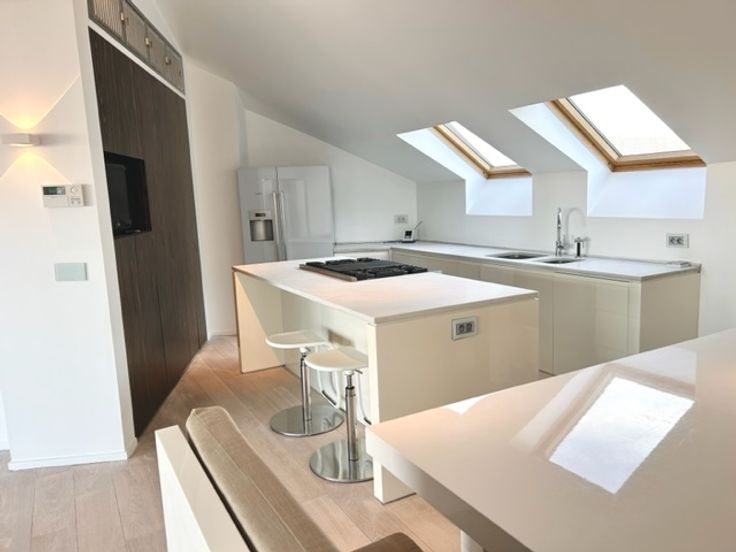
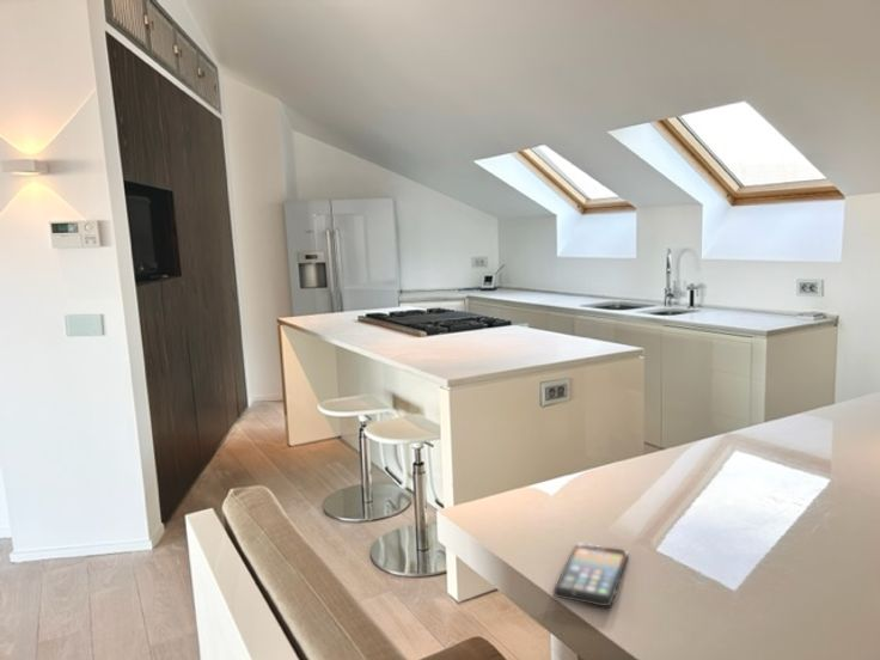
+ smartphone (592, 572)
